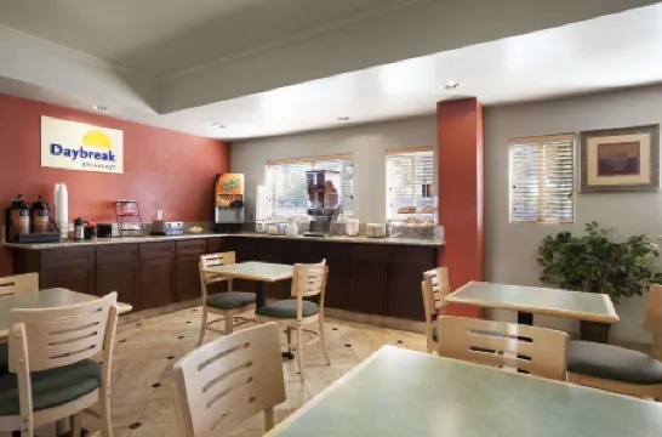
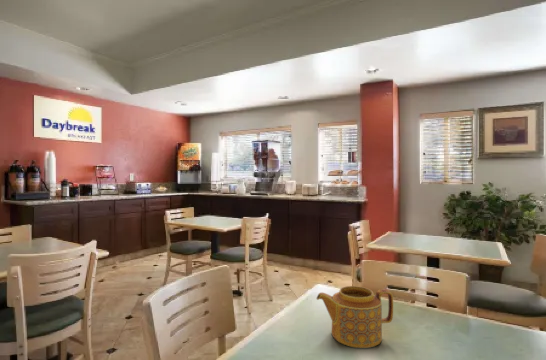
+ teapot (354, 313)
